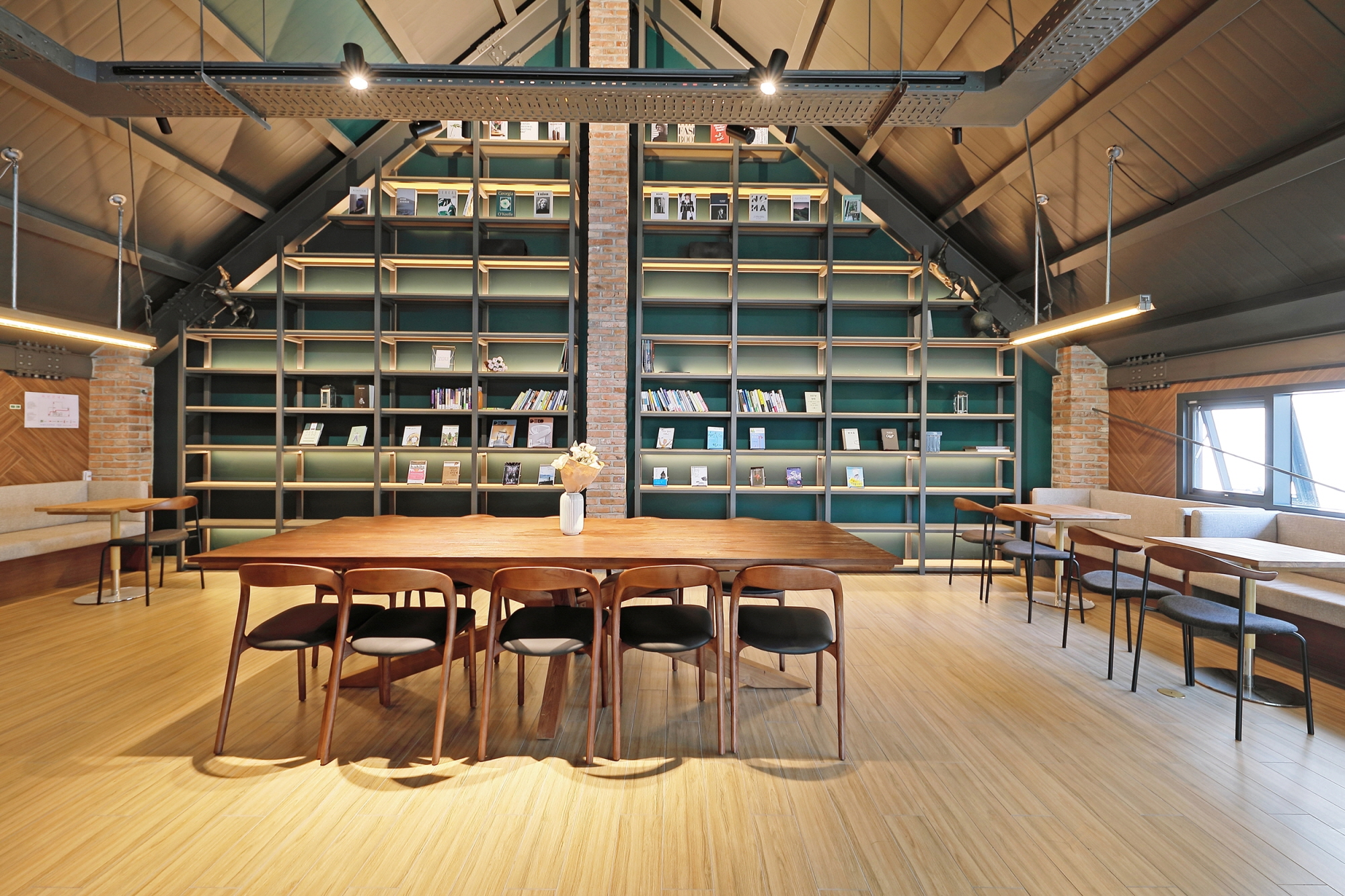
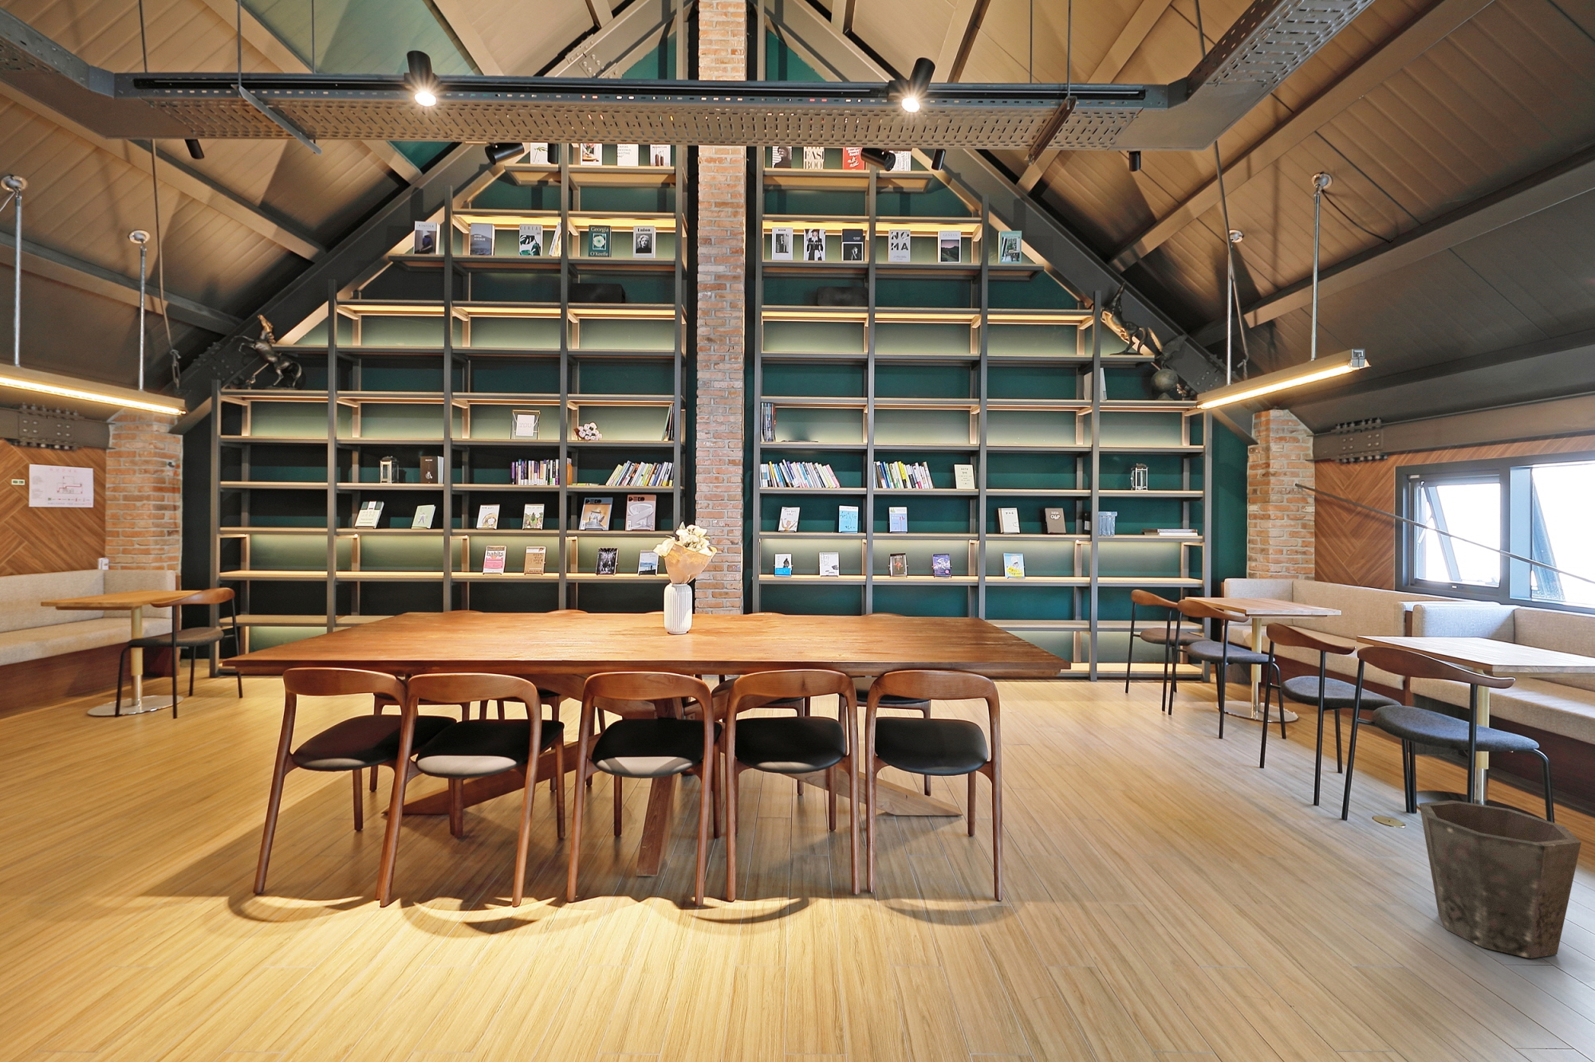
+ waste bin (1494, 877)
